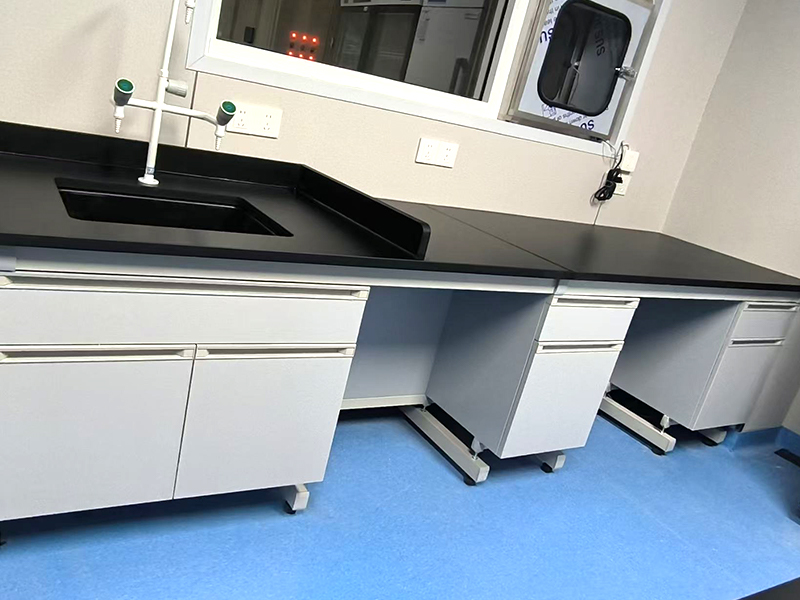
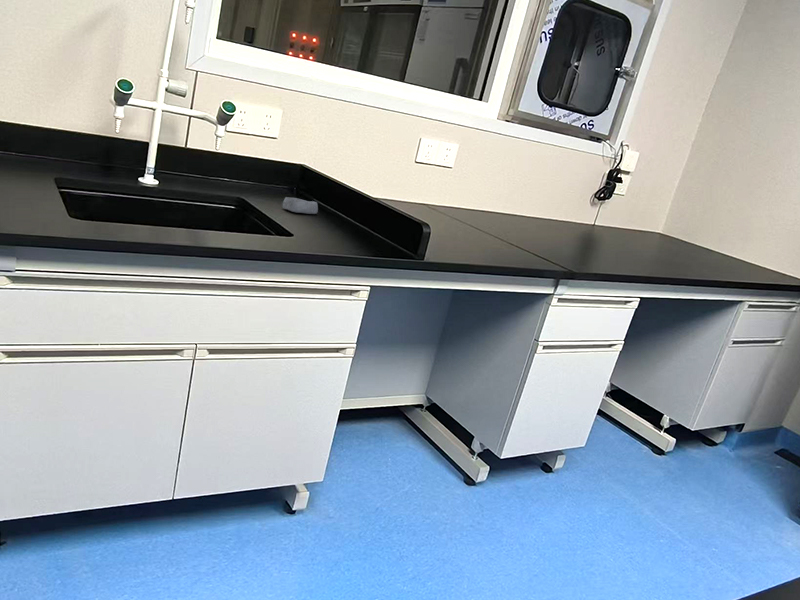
+ soap bar (302, 204)
